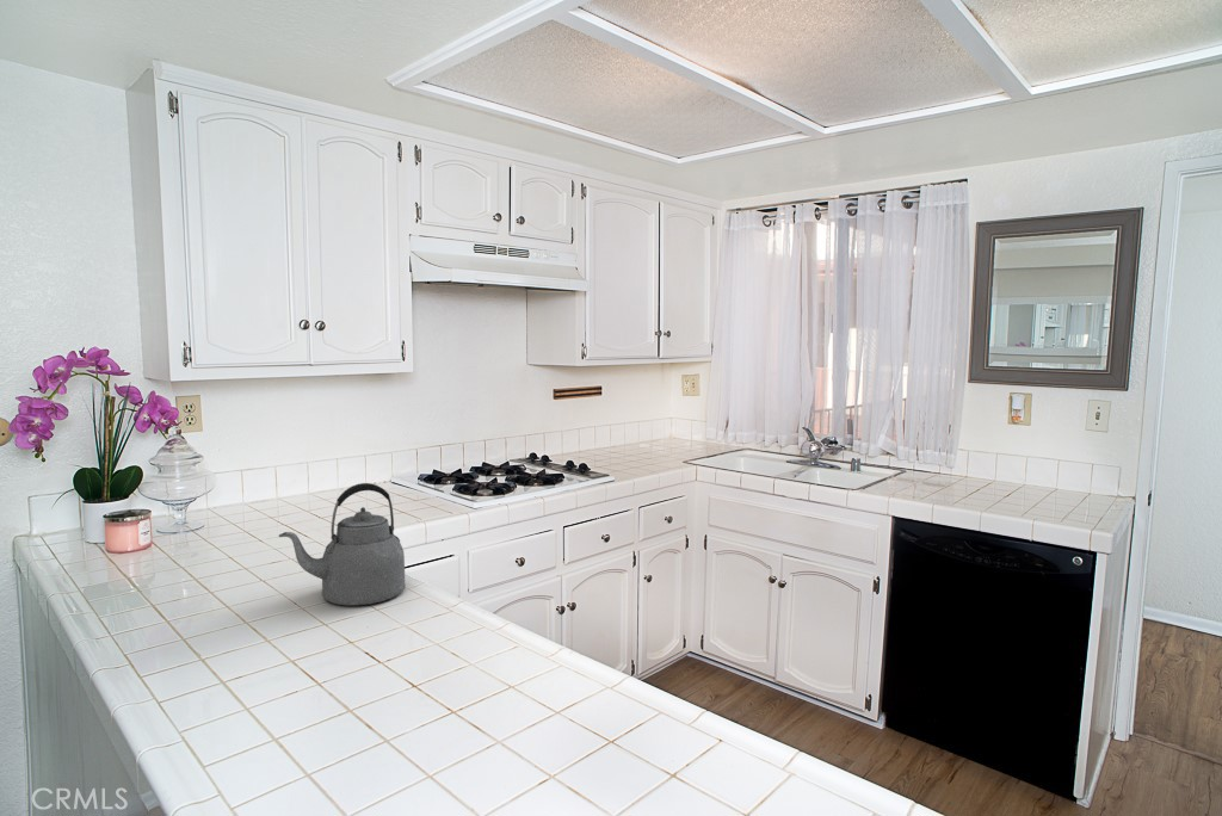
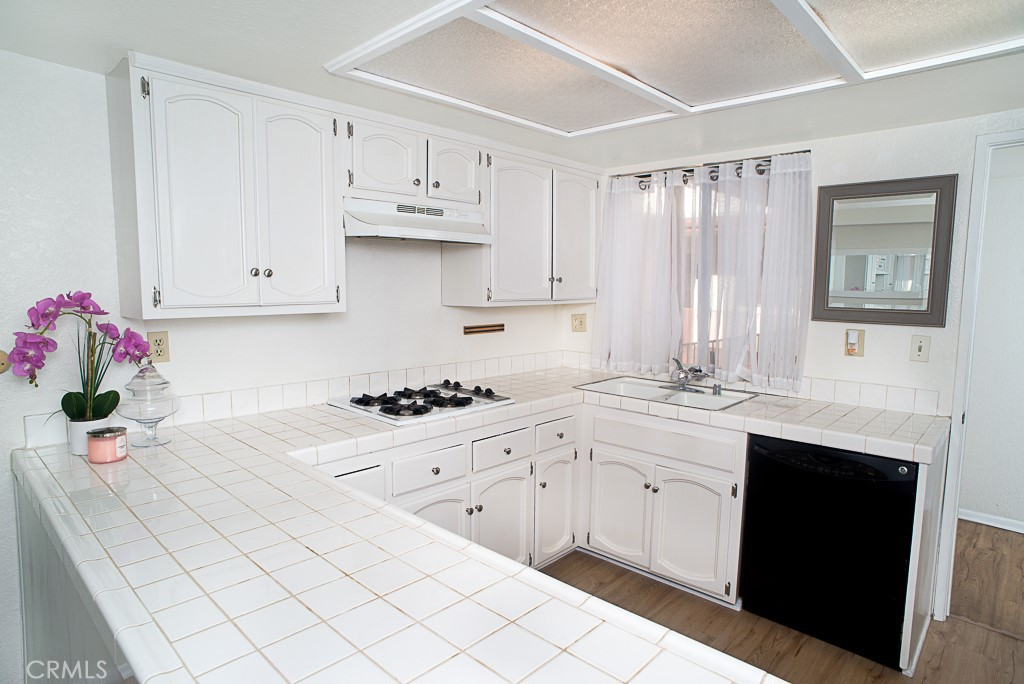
- kettle (344, 542)
